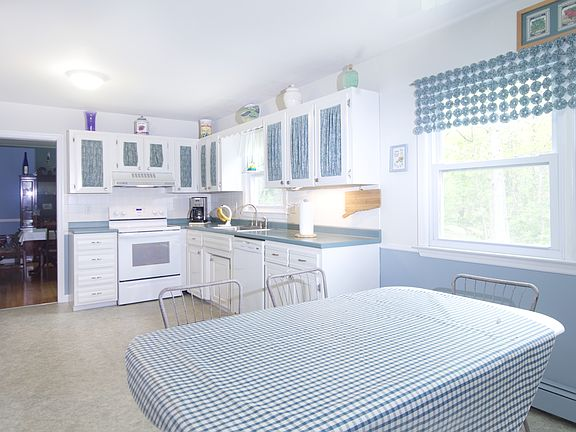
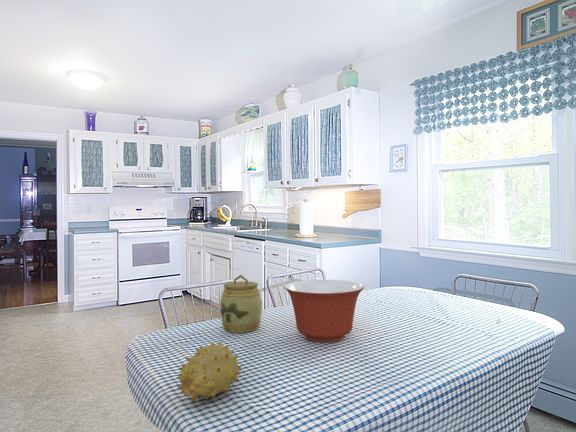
+ jar (241, 301)
+ fruit (209, 370)
+ mixing bowl (324, 310)
